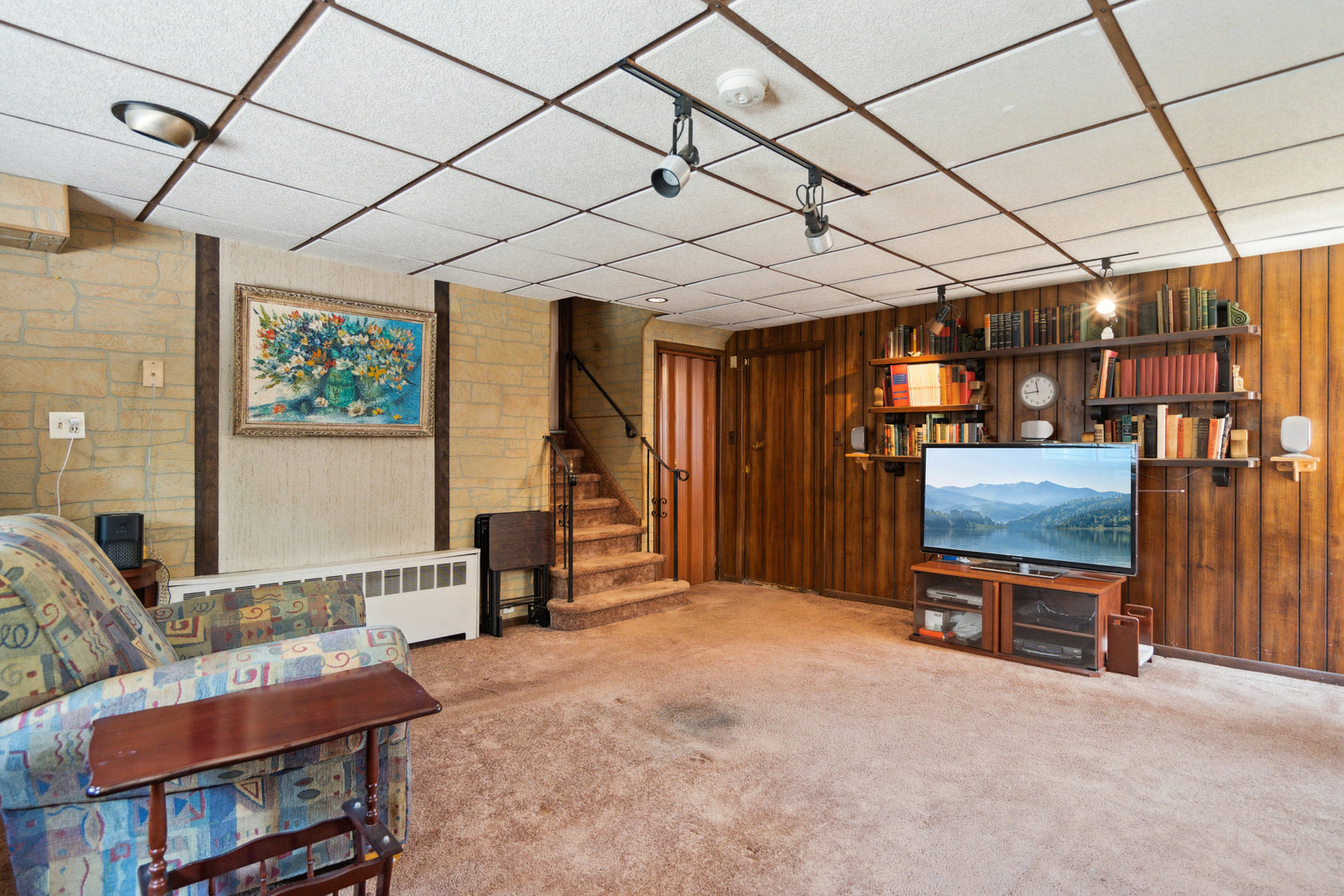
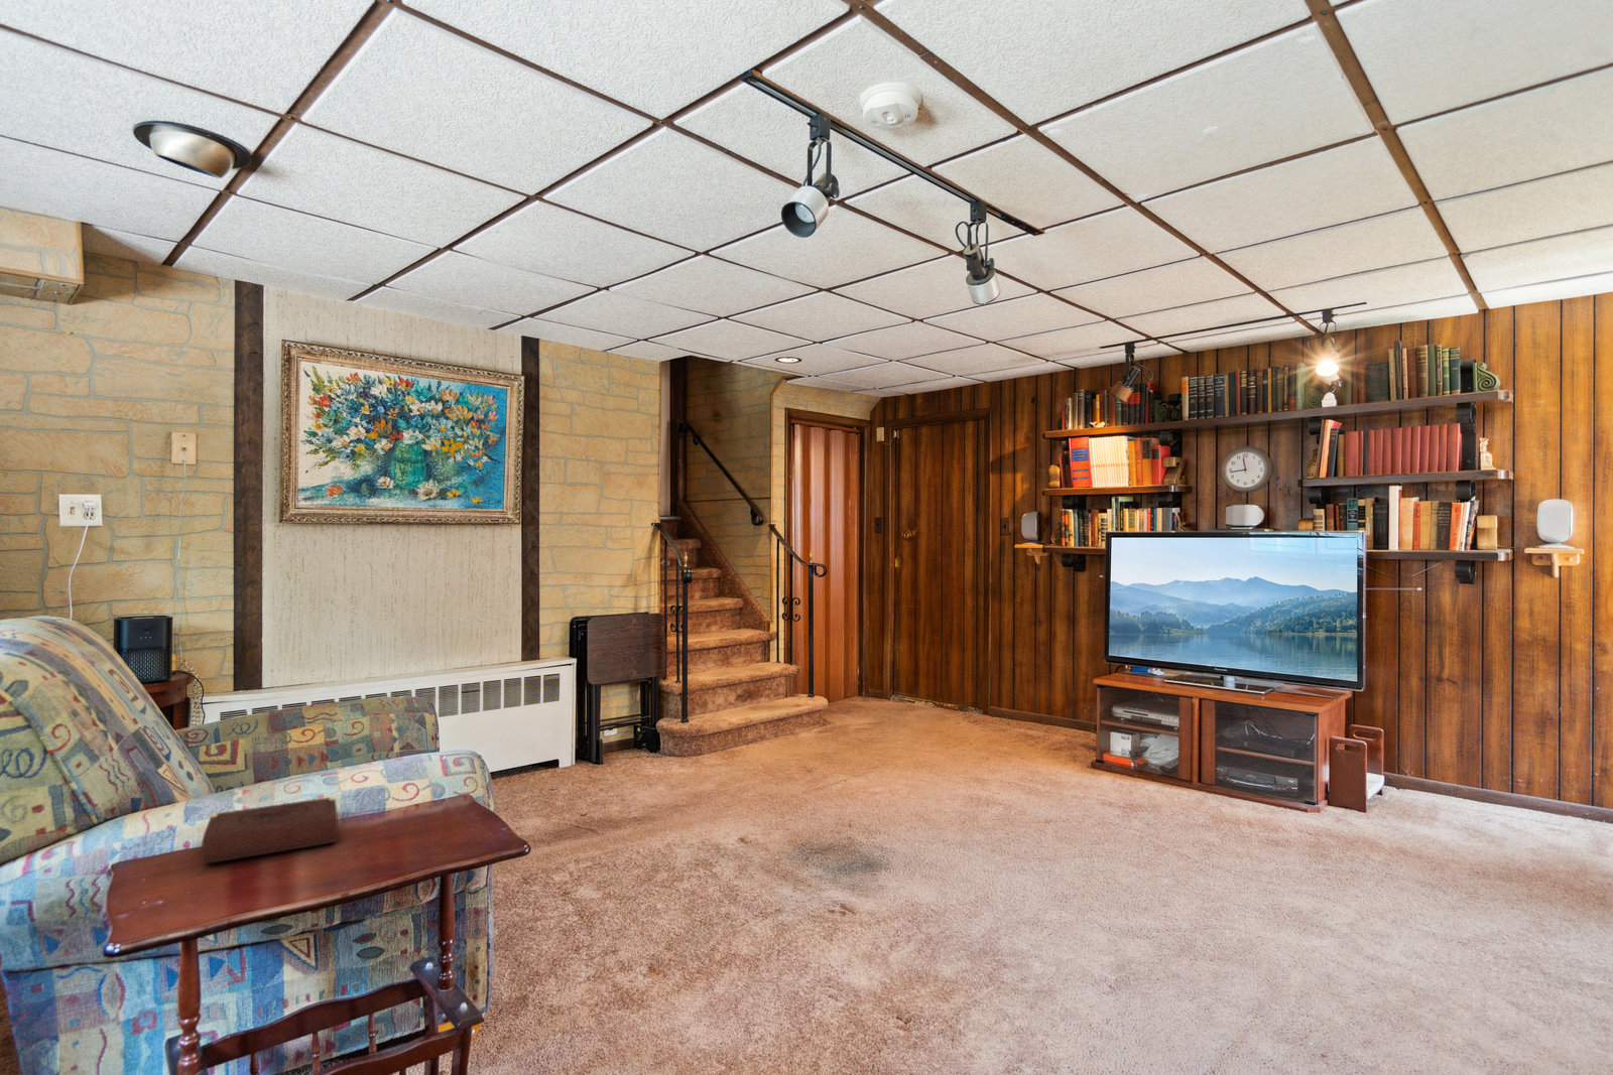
+ book (274, 827)
